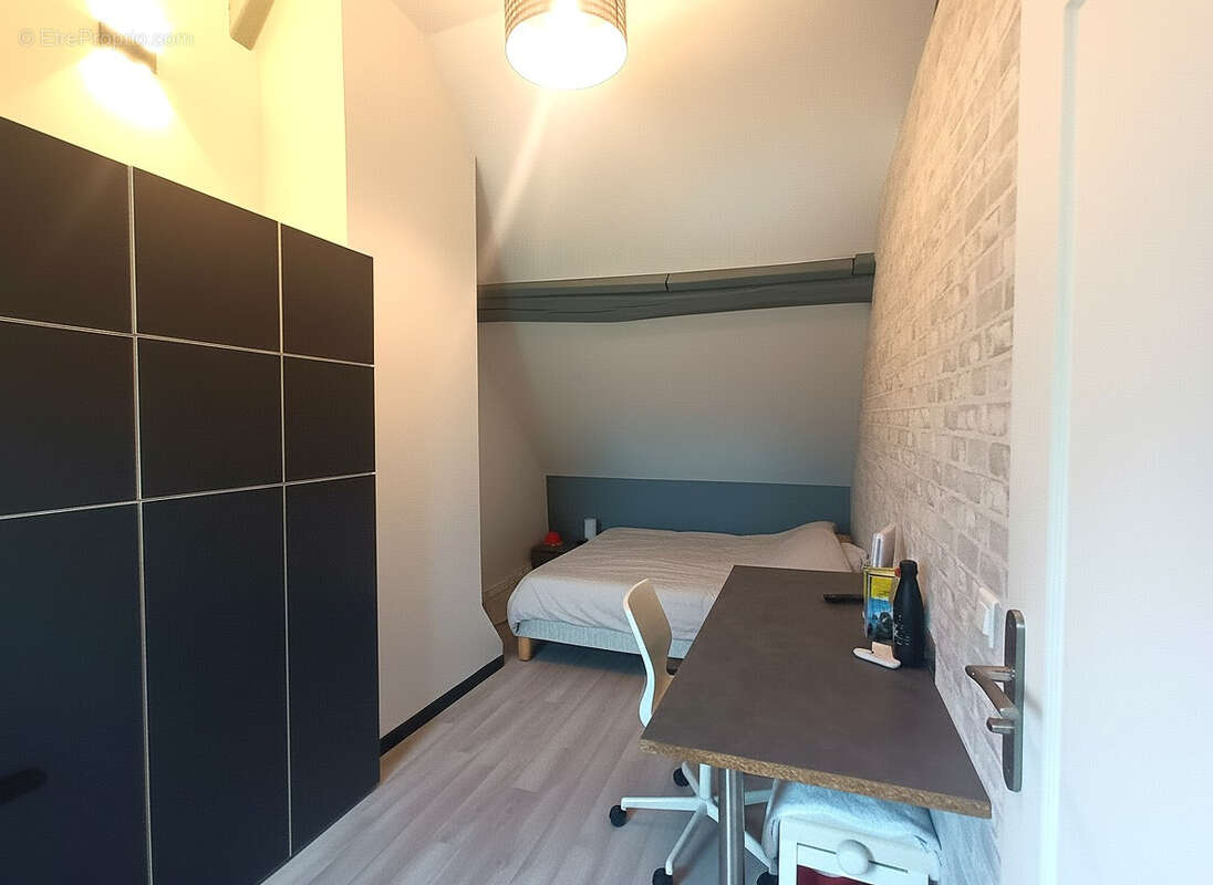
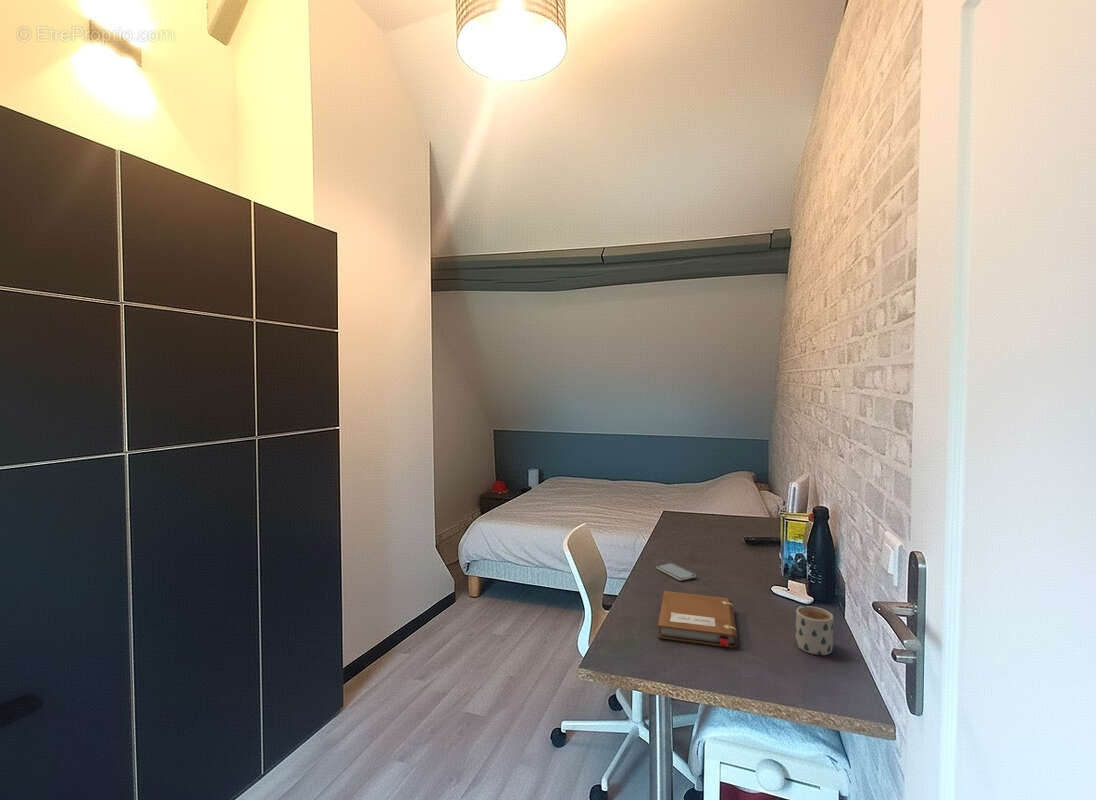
+ smartphone (675, 571)
+ notebook (697, 618)
+ mug (812, 627)
